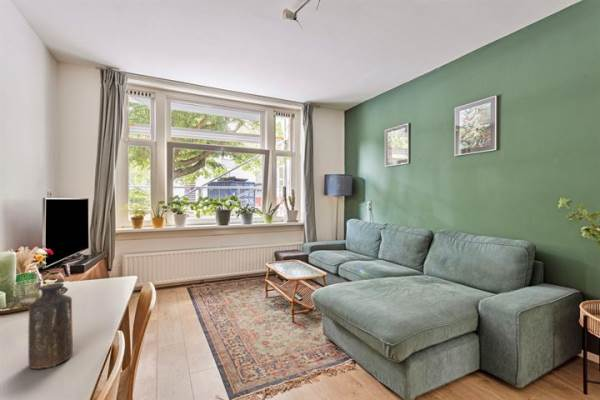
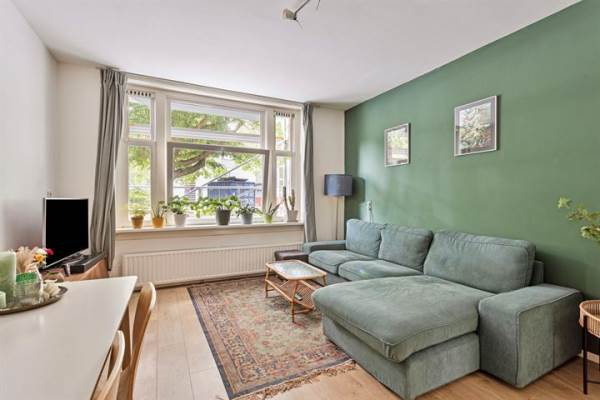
- bottle (51, 322)
